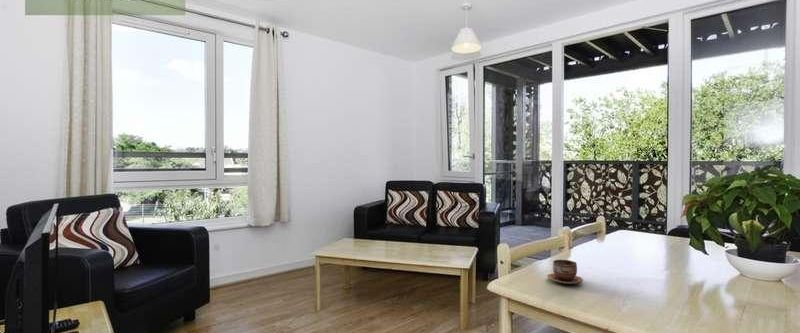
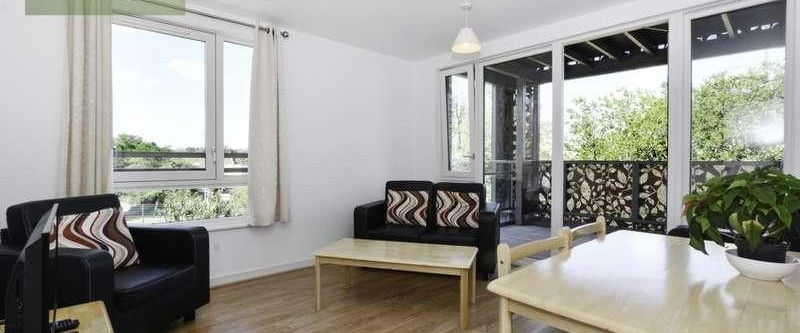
- cup (565, 271)
